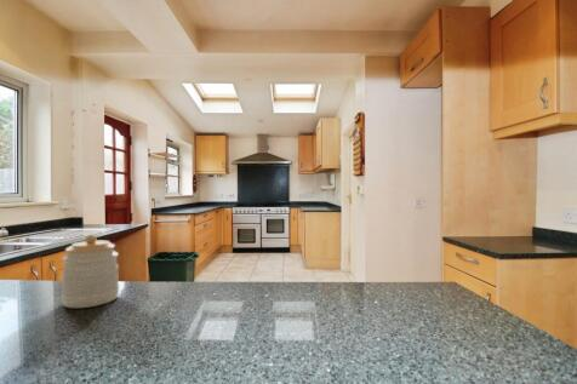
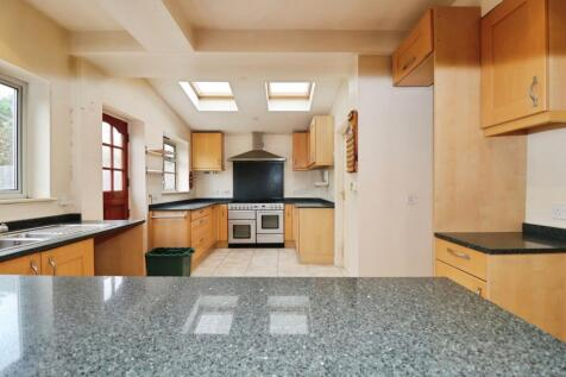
- jar (91, 266)
